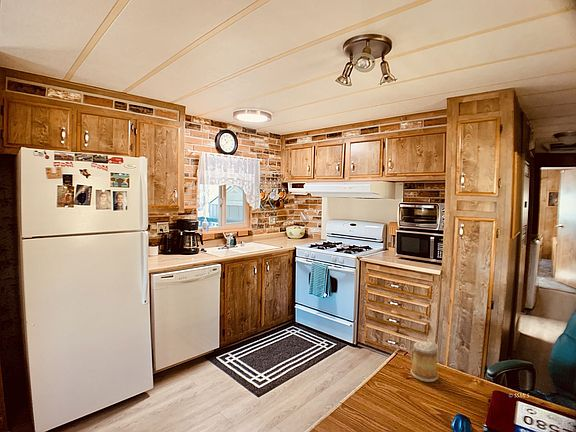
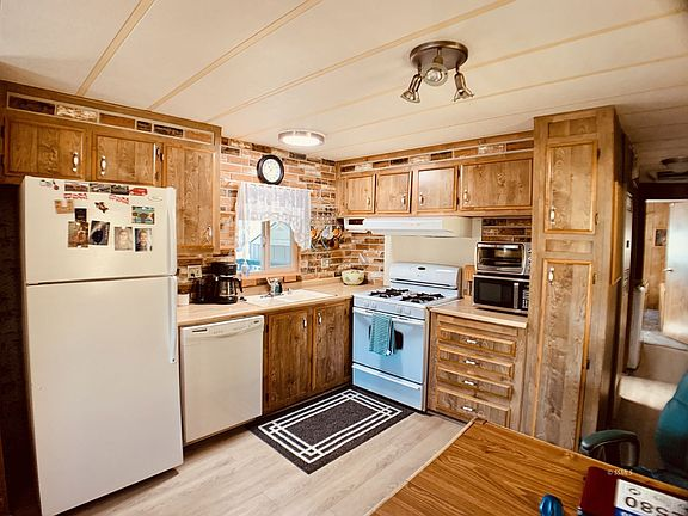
- mug (423, 357)
